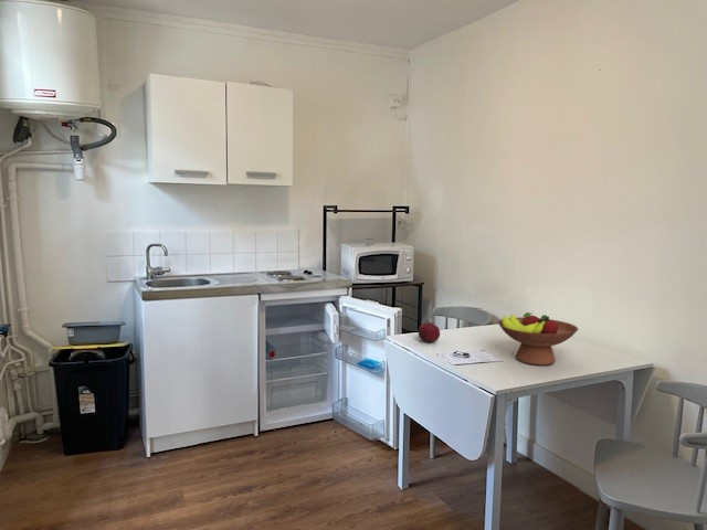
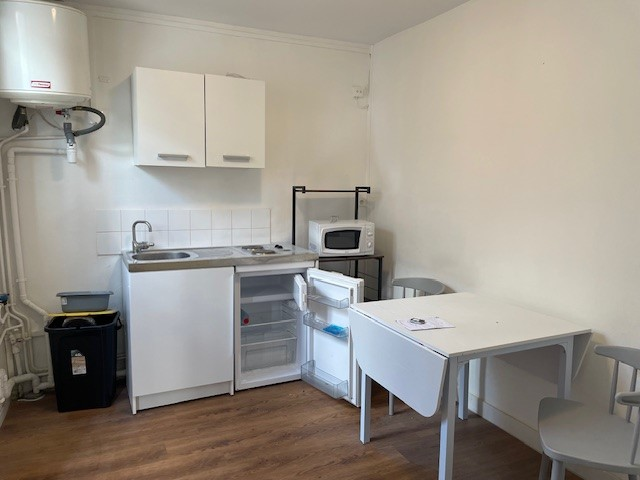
- fruit bowl (536, 336)
- fruit (429, 331)
